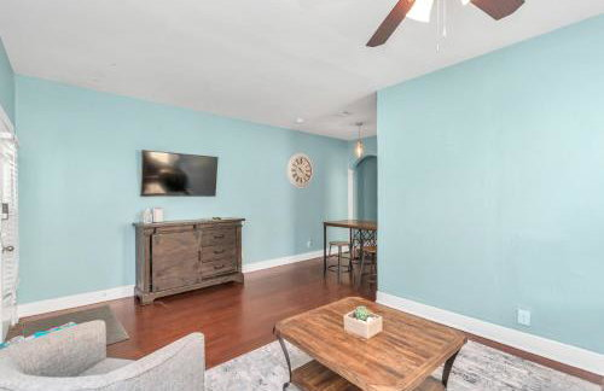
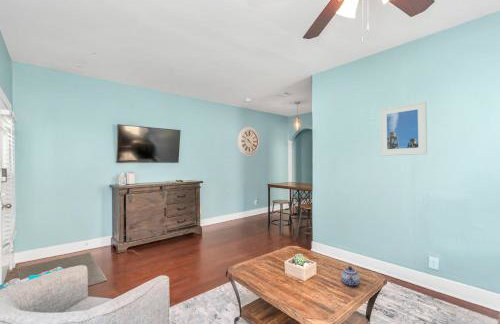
+ teapot (350, 274)
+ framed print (402, 130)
